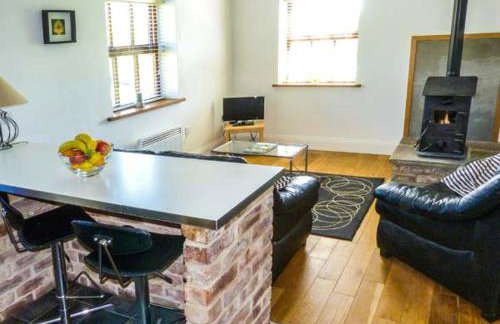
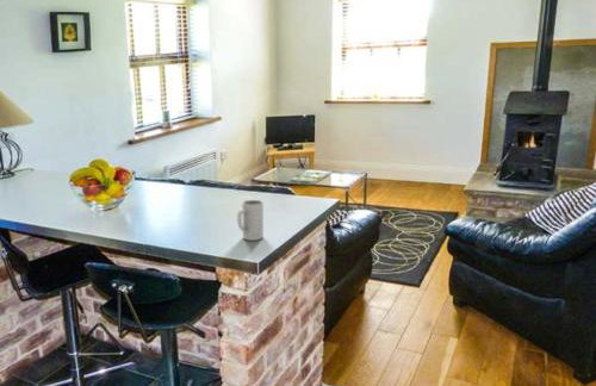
+ mug (249, 220)
